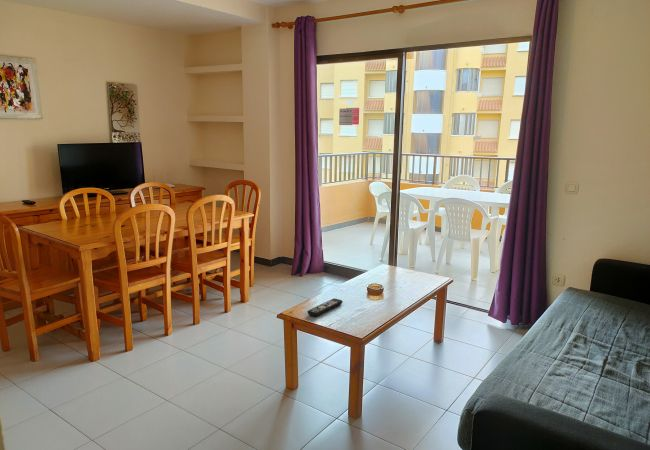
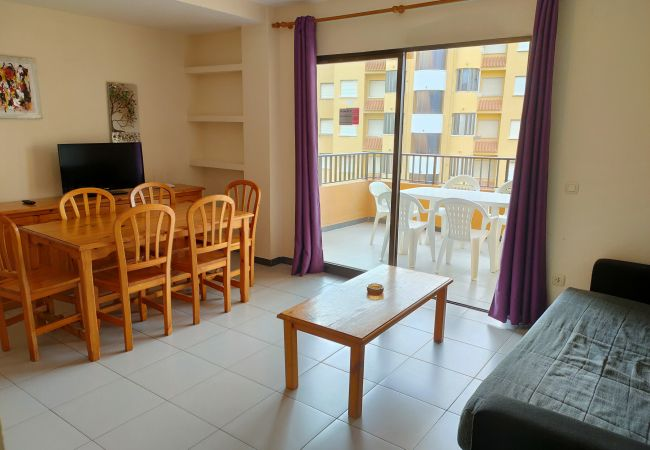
- remote control (325, 307)
